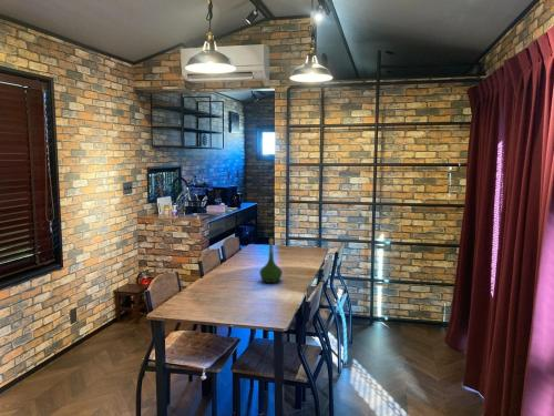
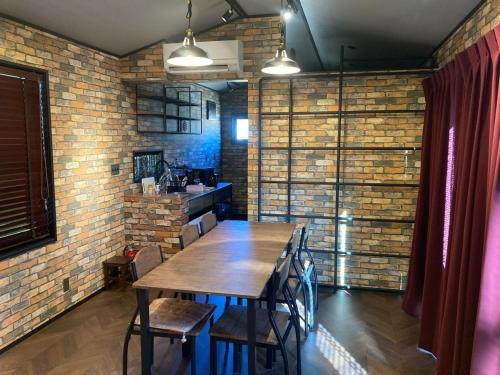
- vase (270, 258)
